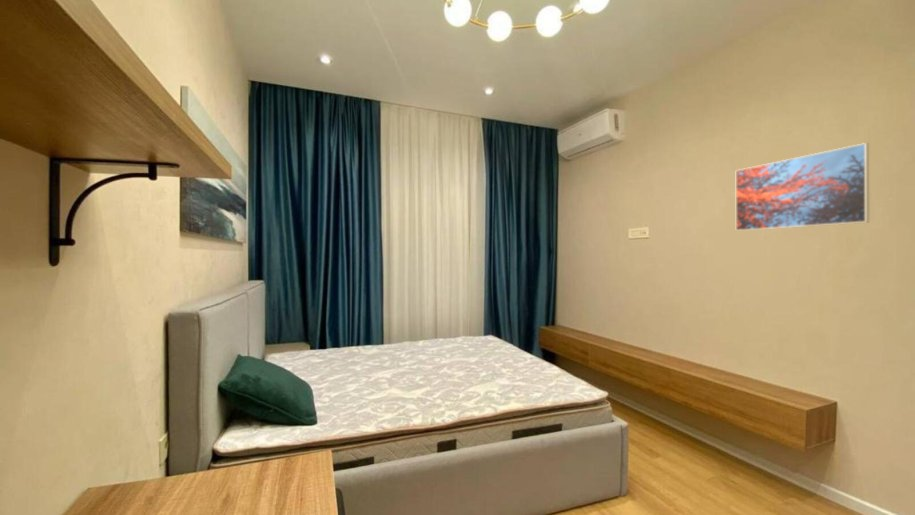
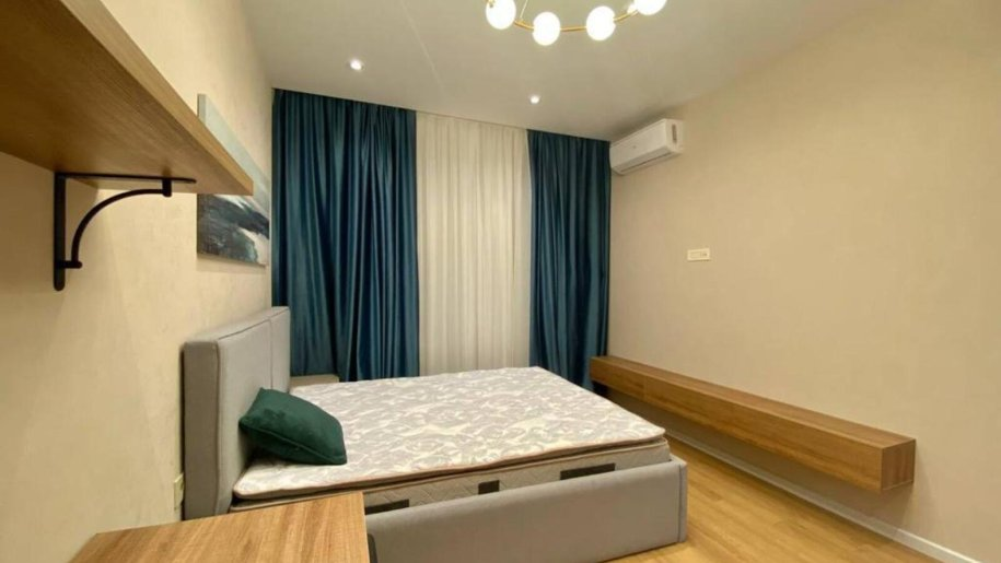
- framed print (793, 192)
